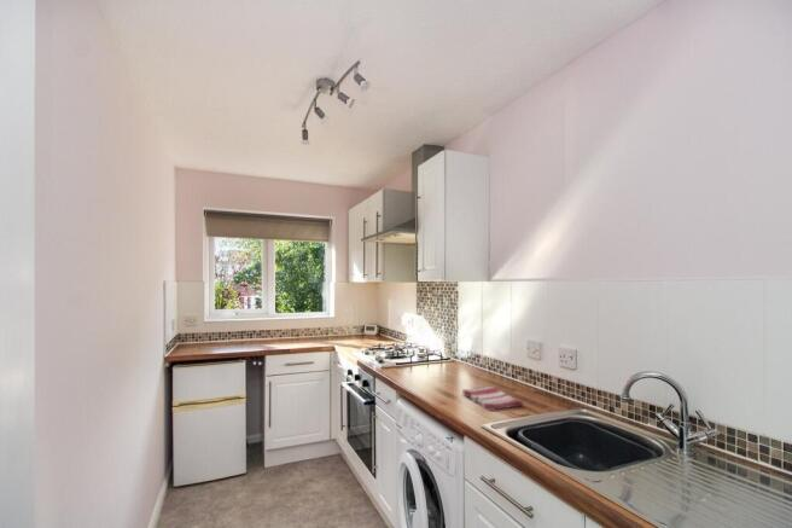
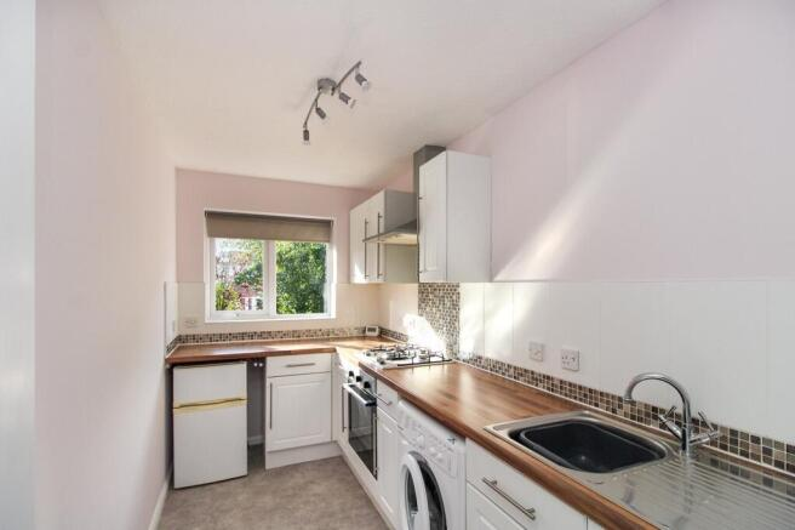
- dish towel (490, 396)
